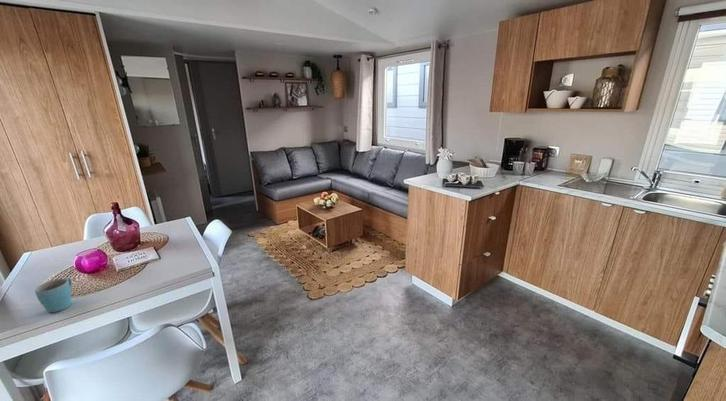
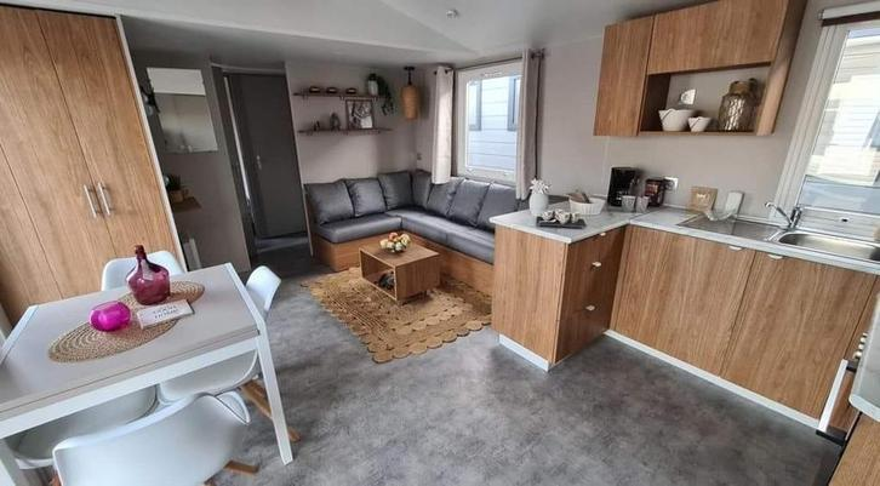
- mug (59, 293)
